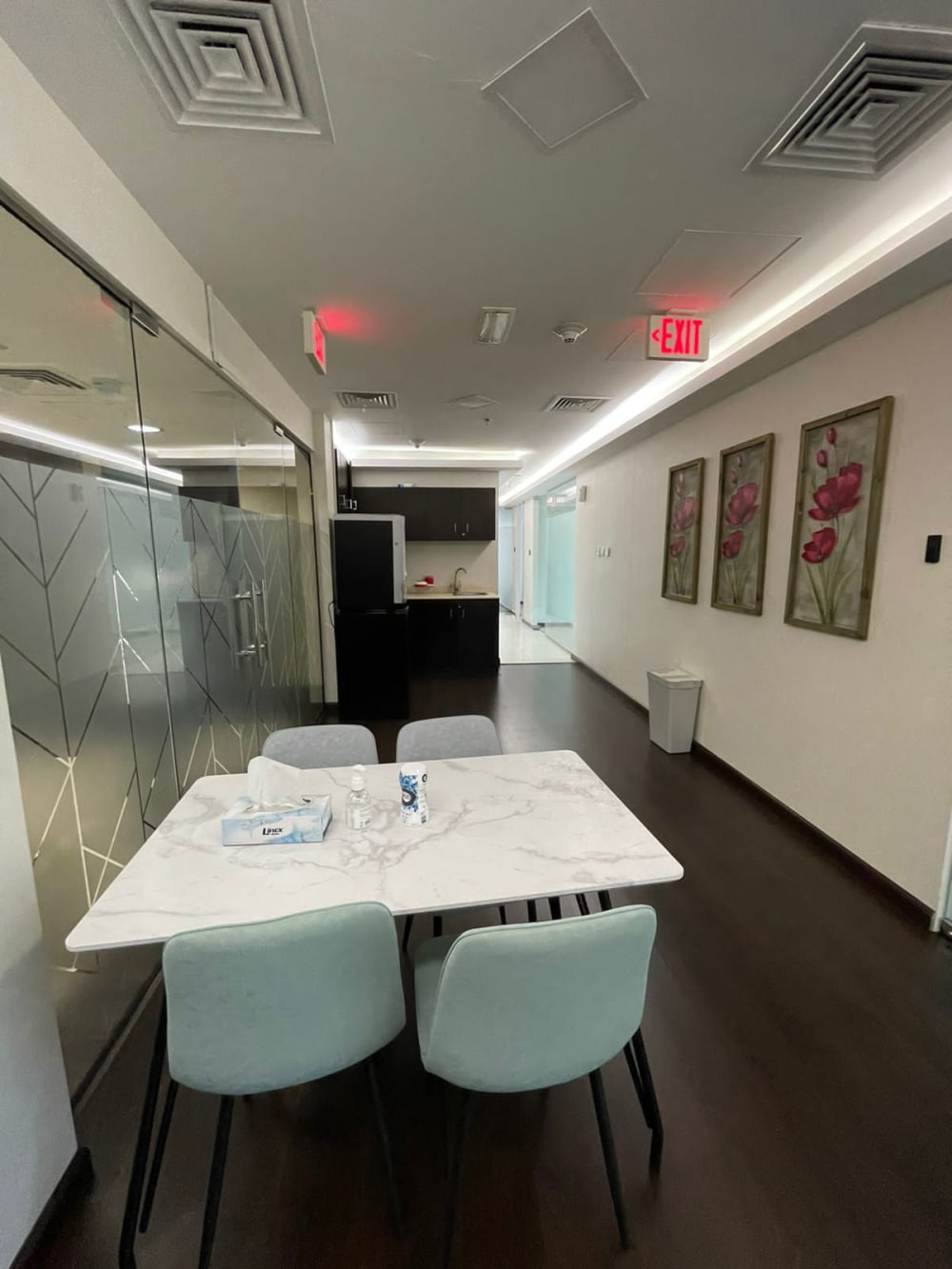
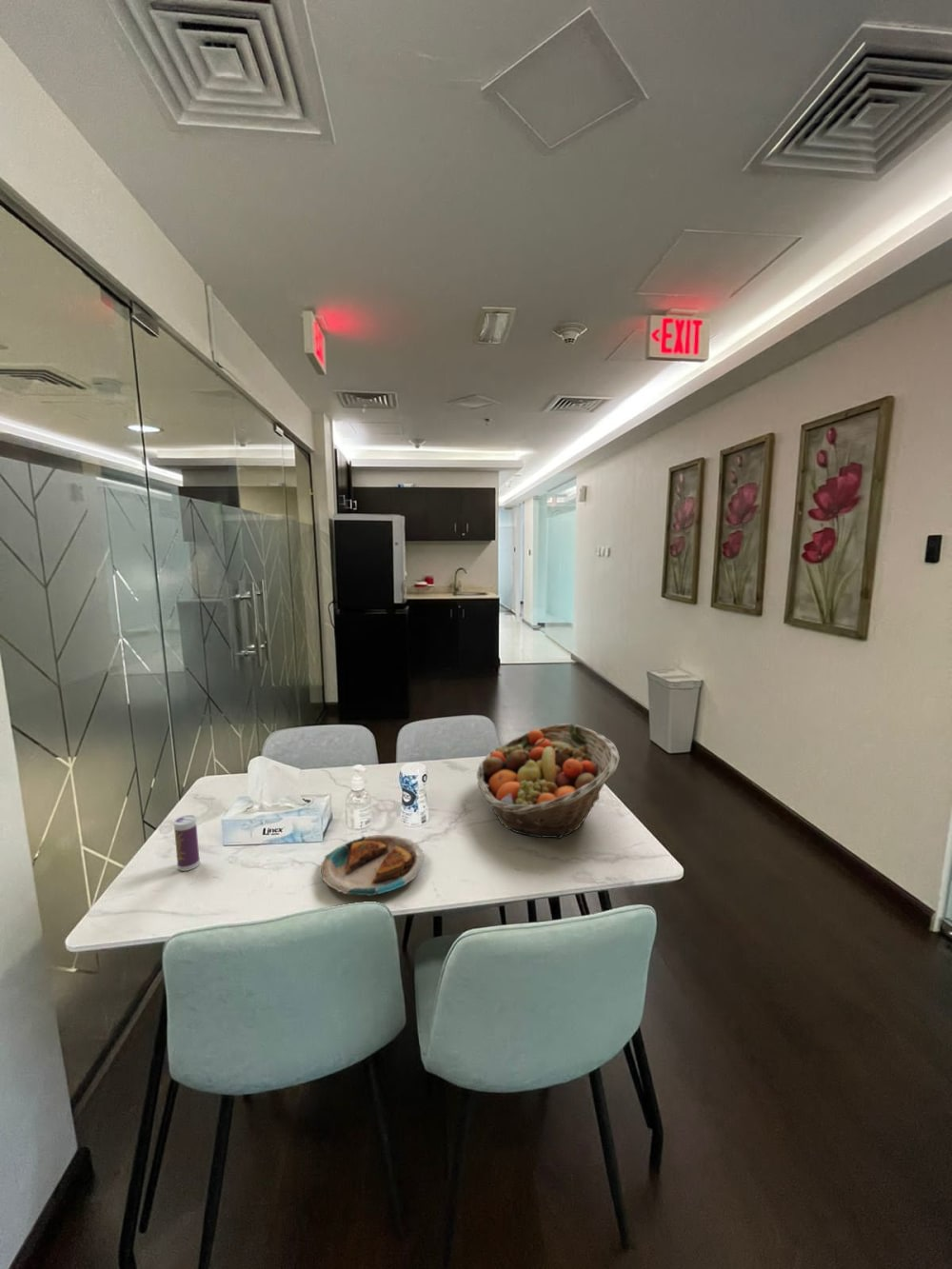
+ plate (371, 863)
+ fruit basket (545, 774)
+ beverage can (187, 843)
